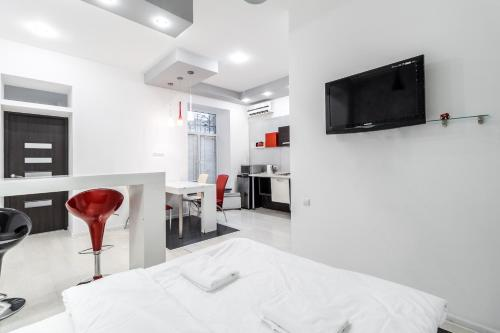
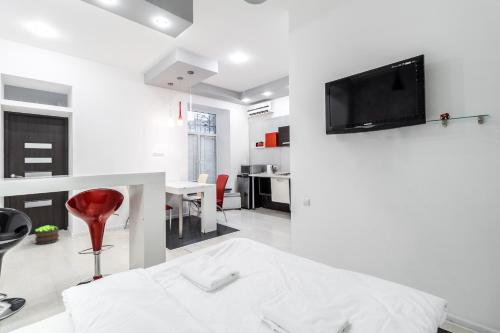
+ potted plant (47, 233)
